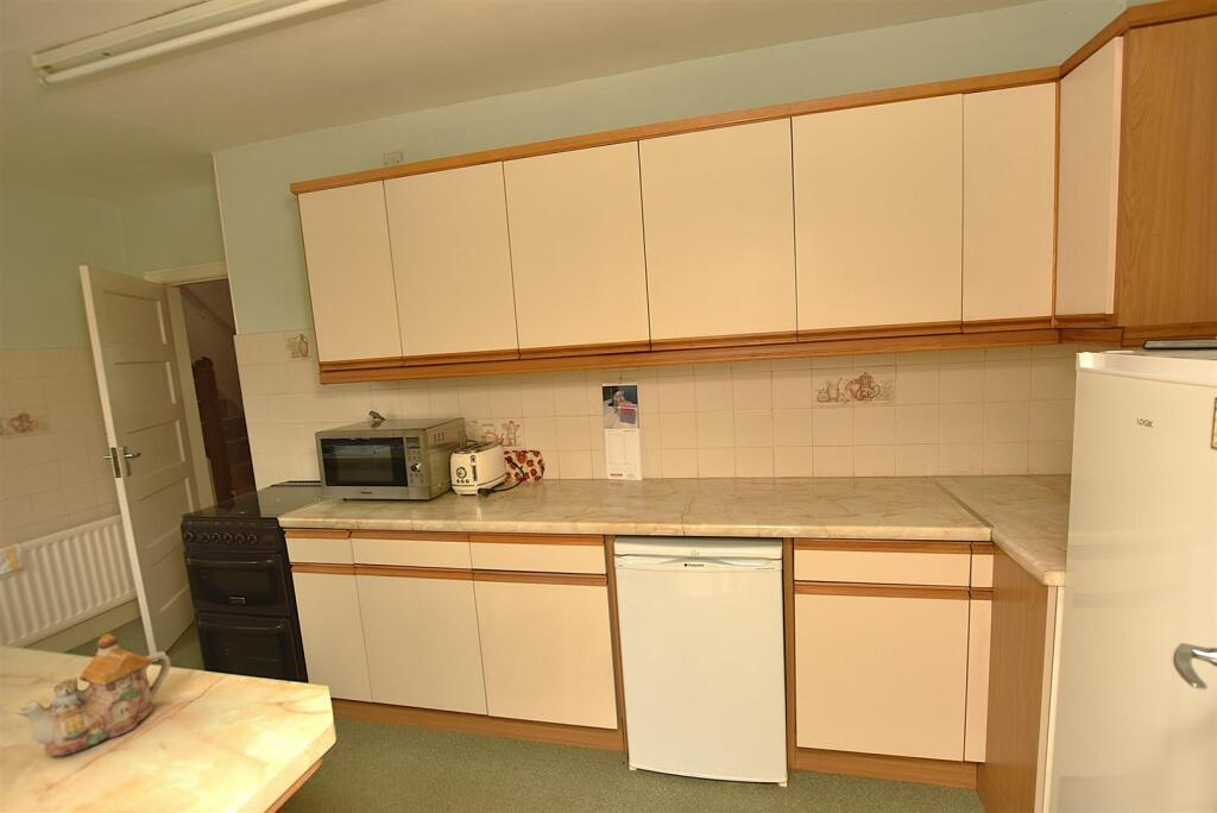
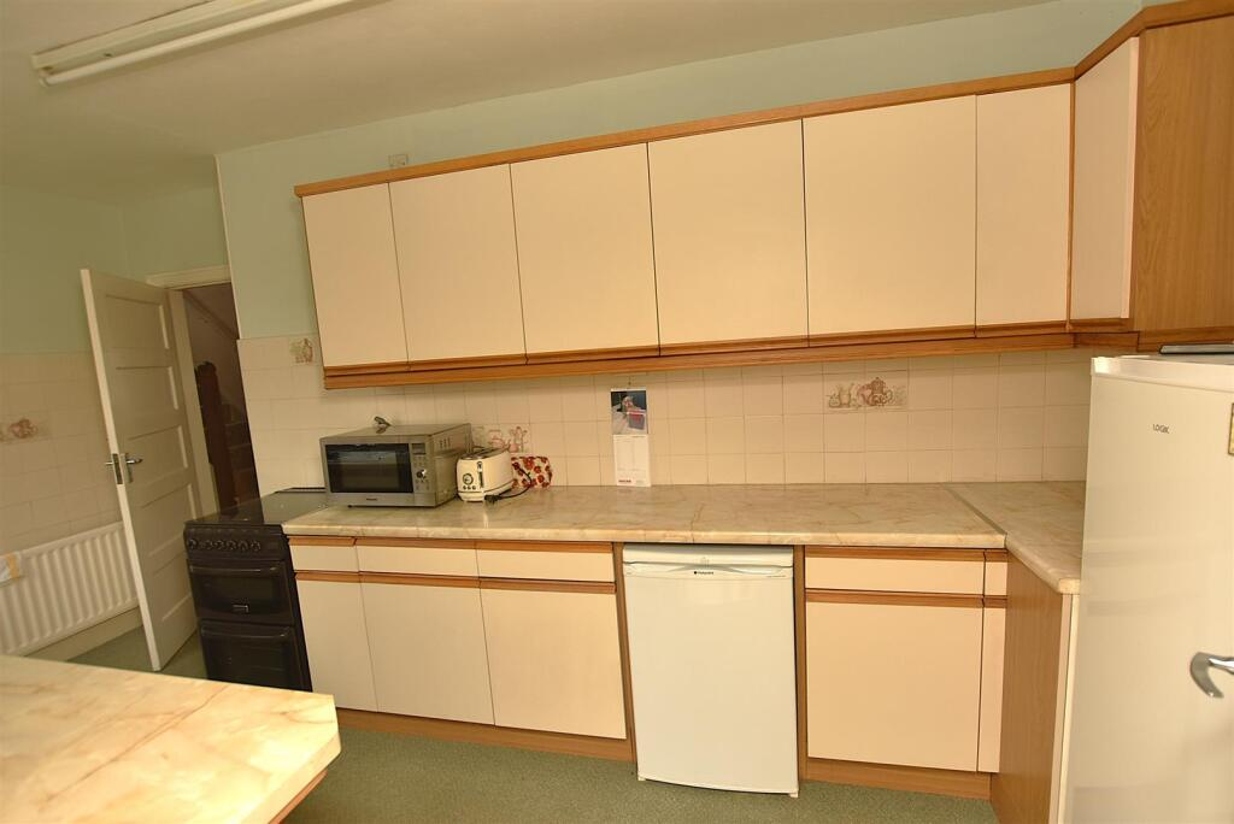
- teapot (100, 685)
